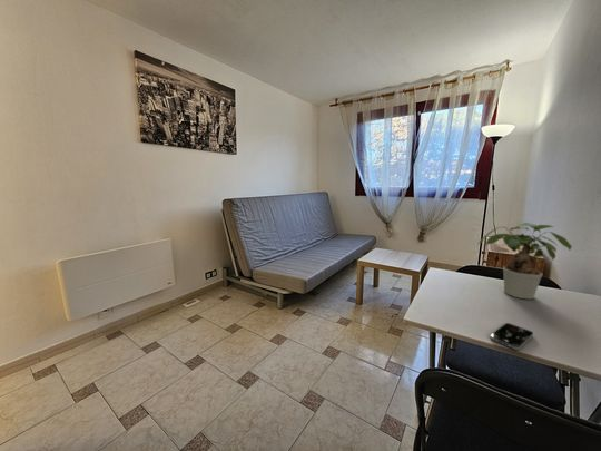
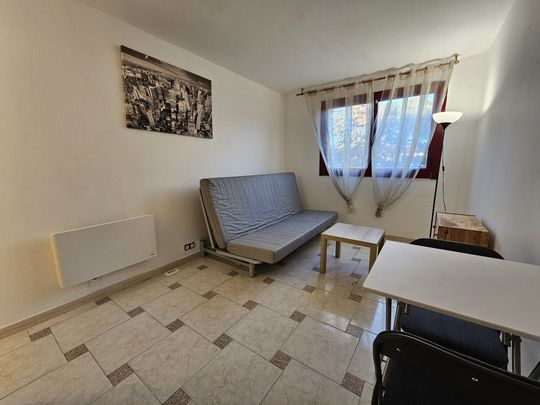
- potted plant (524, 257)
- smartphone (511, 335)
